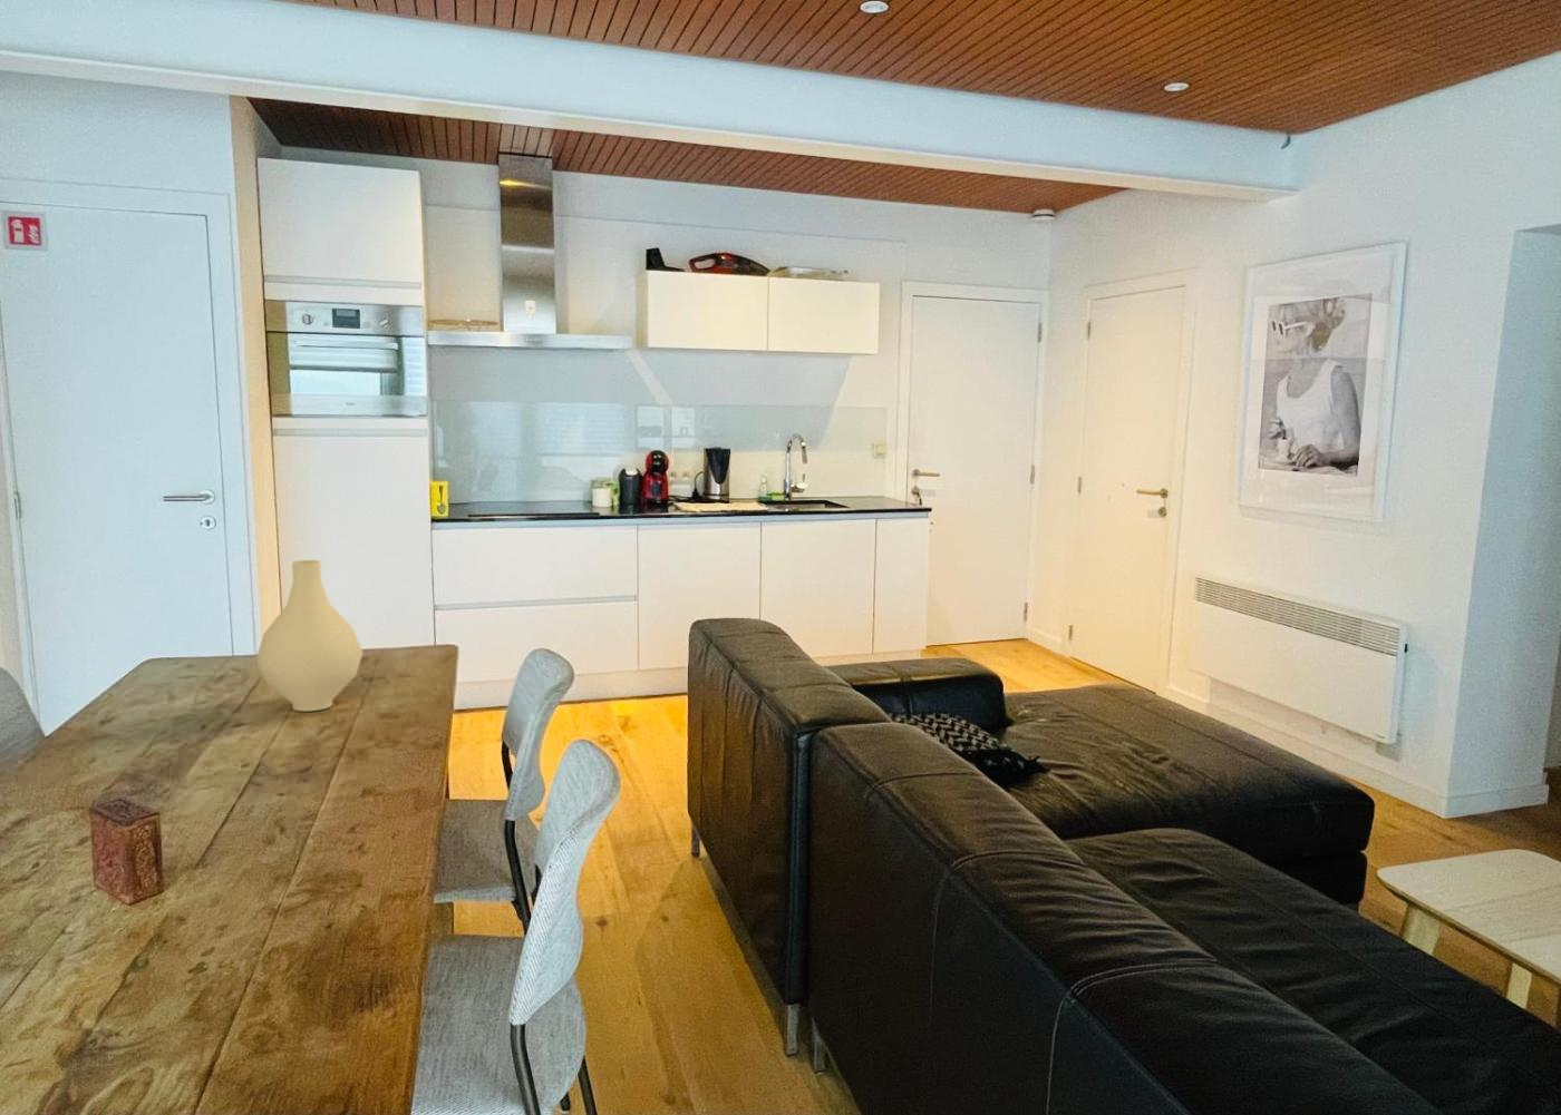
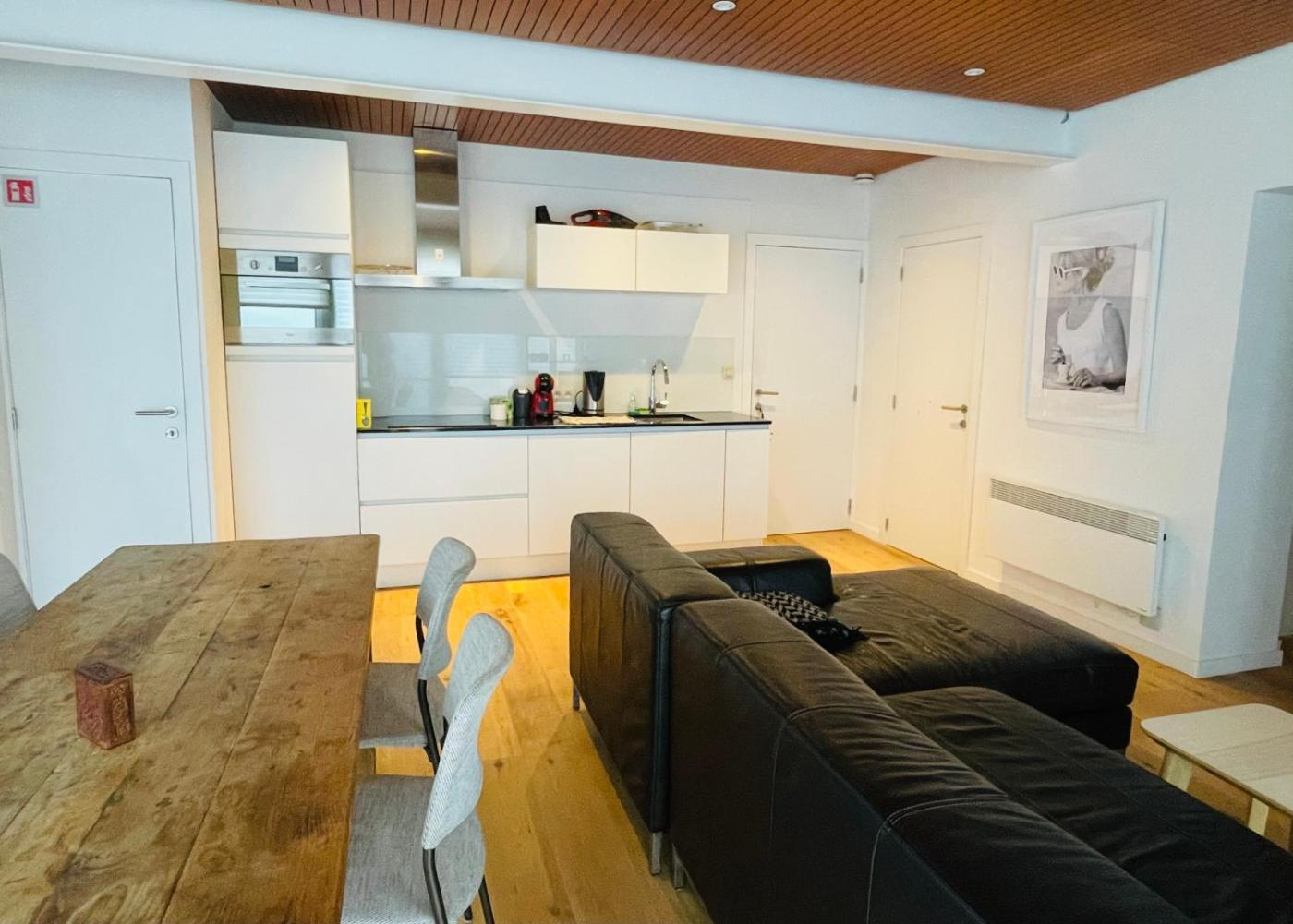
- vase (309, 634)
